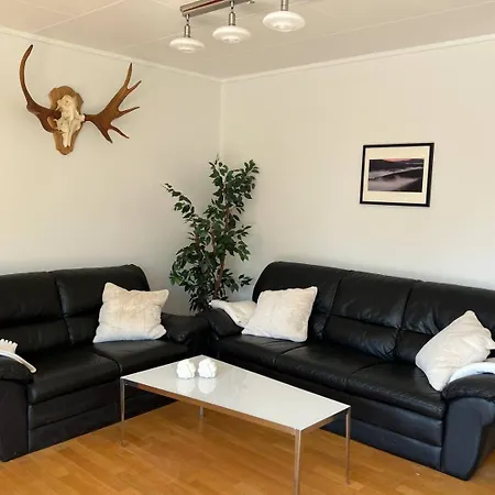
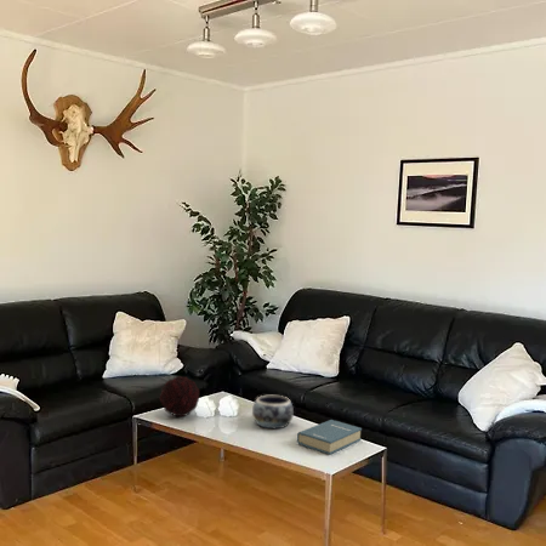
+ hardback book (329, 436)
+ decorative orb (178, 396)
+ decorative bowl (272, 411)
